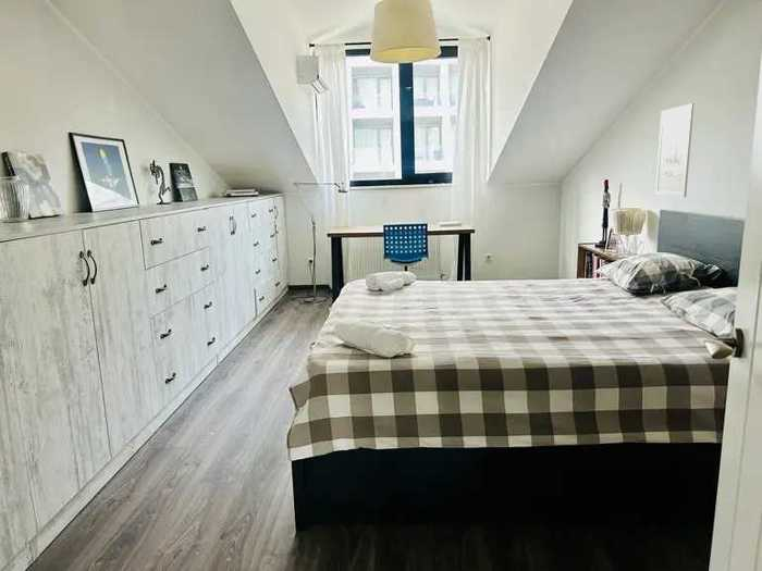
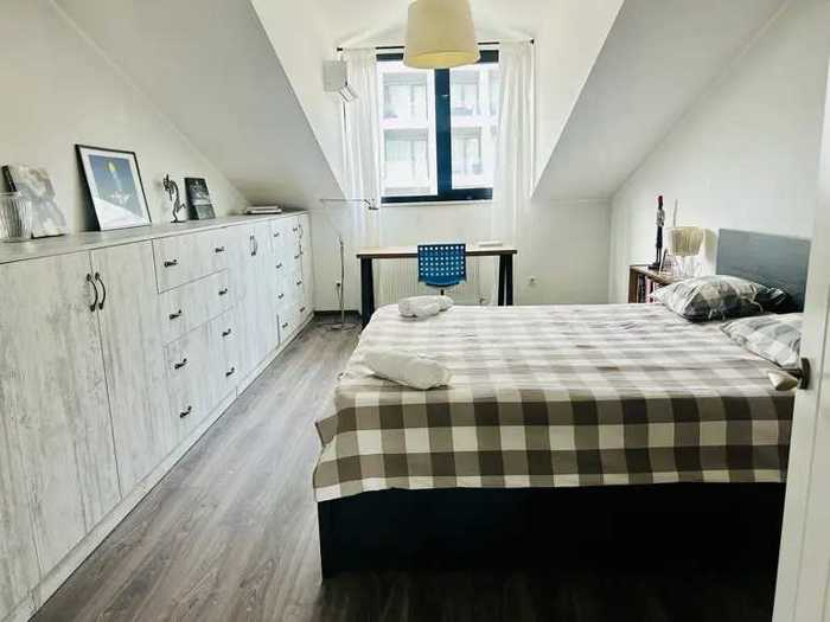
- wall art (673, 152)
